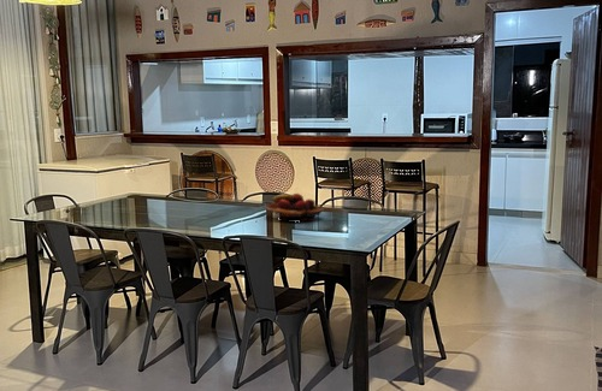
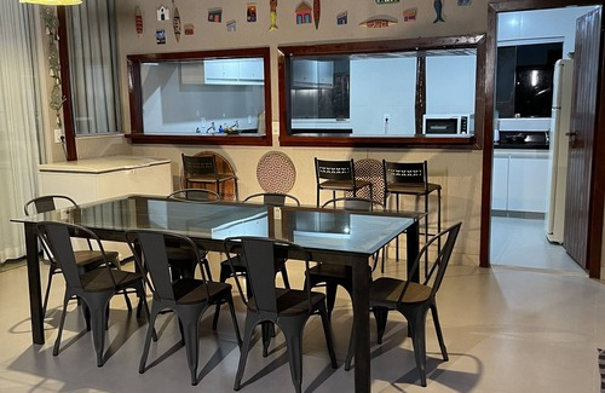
- fruit basket (293, 206)
